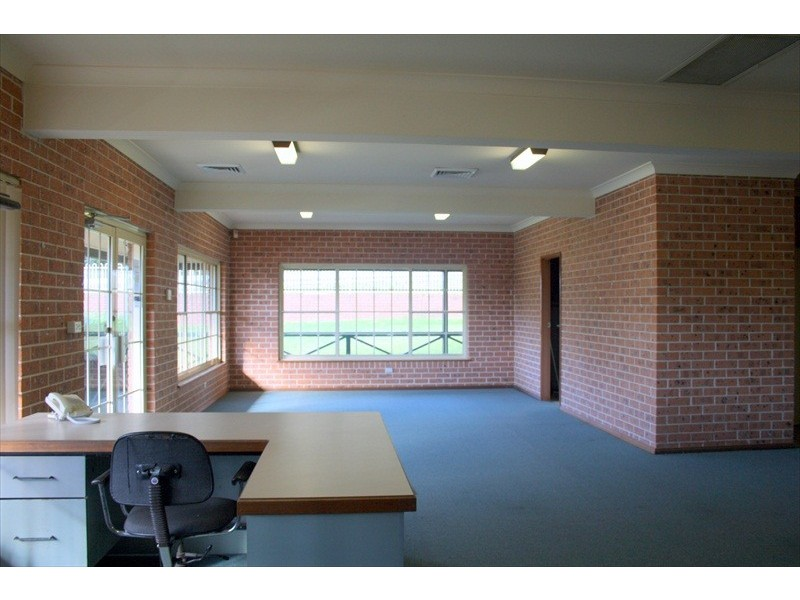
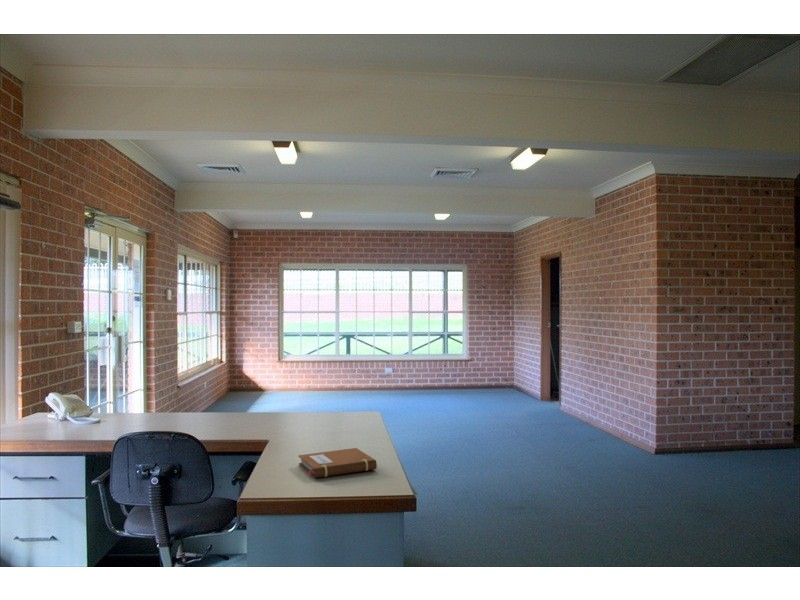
+ notebook (335, 462)
